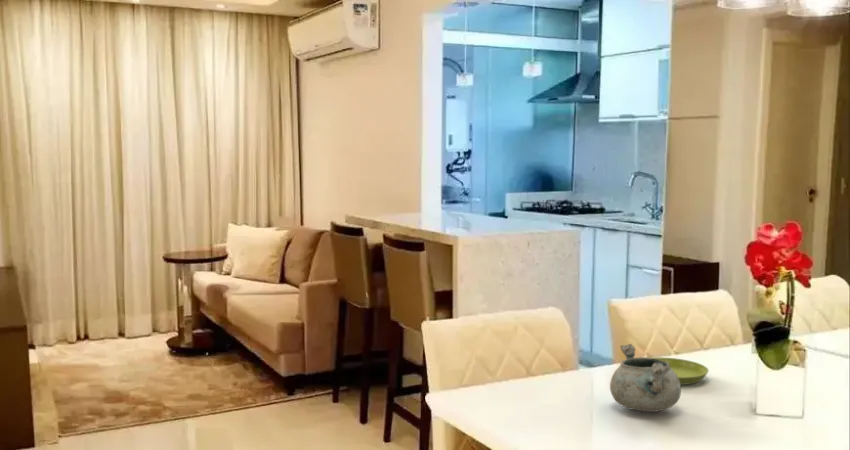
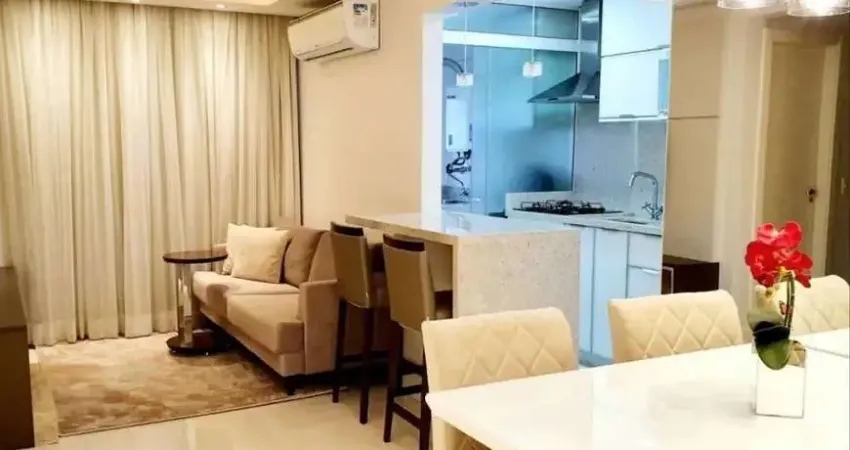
- saucer (672, 369)
- decorative bowl (645, 380)
